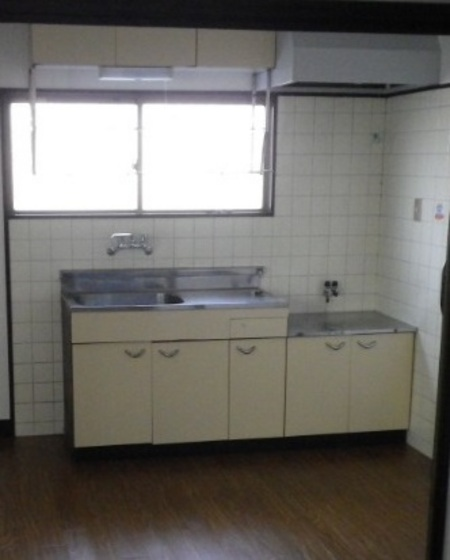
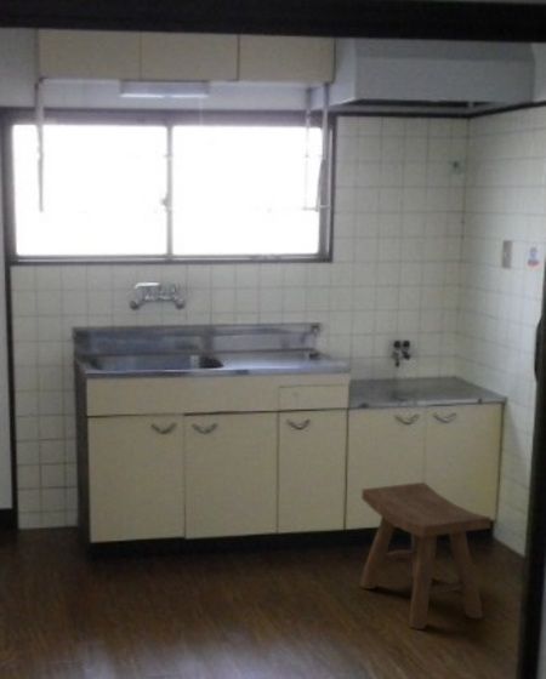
+ stool (421, 552)
